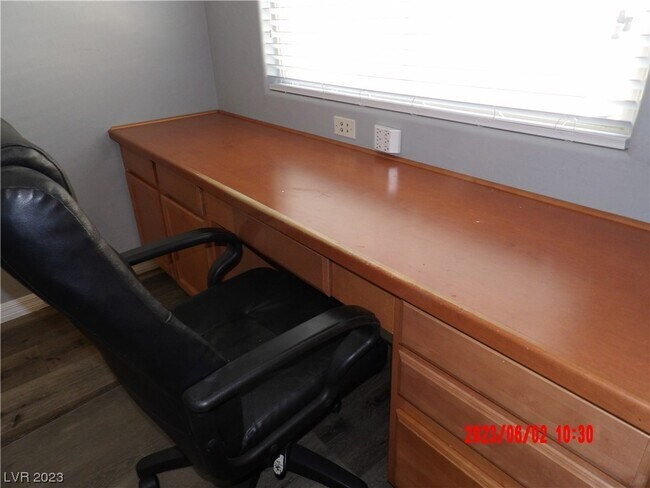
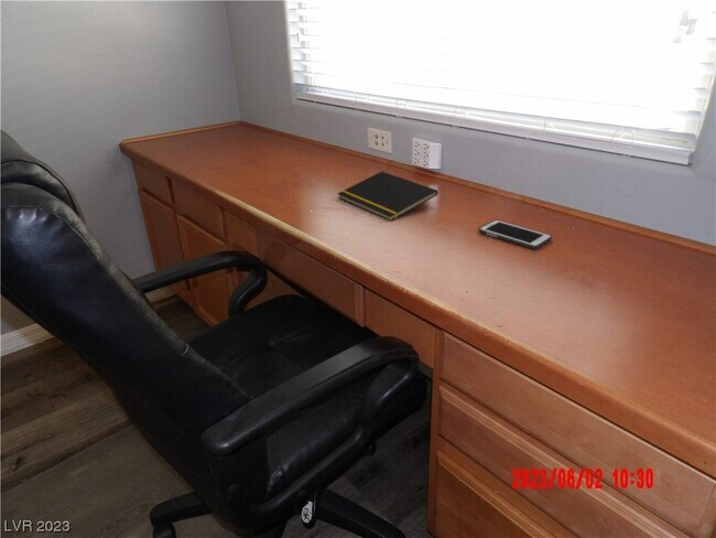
+ cell phone (513, 234)
+ notepad (386, 194)
